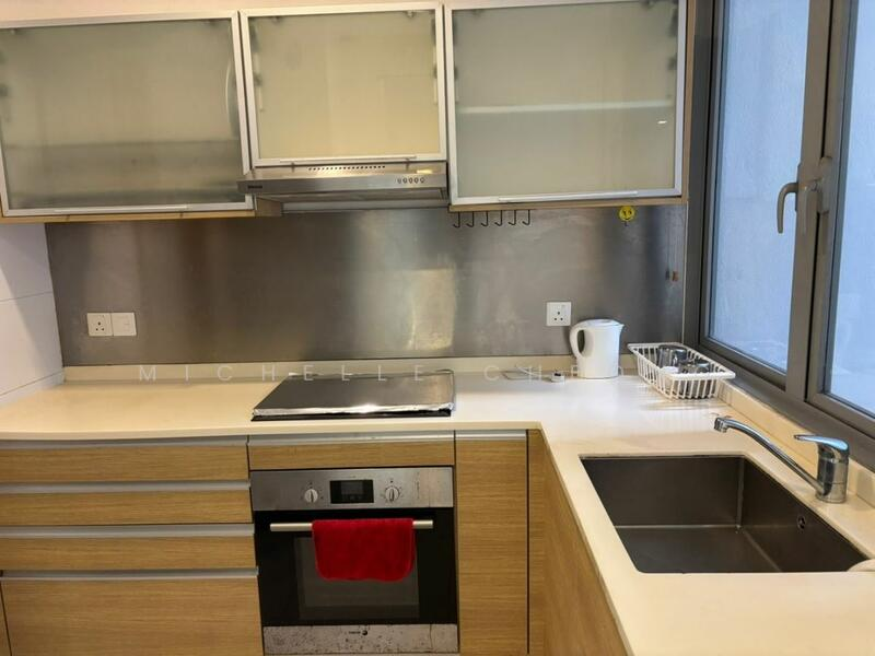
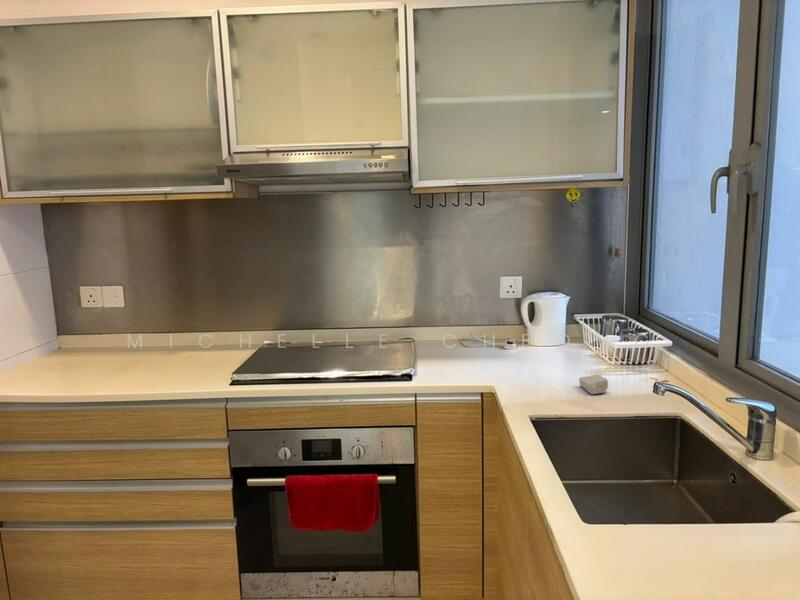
+ soap bar (593, 382)
